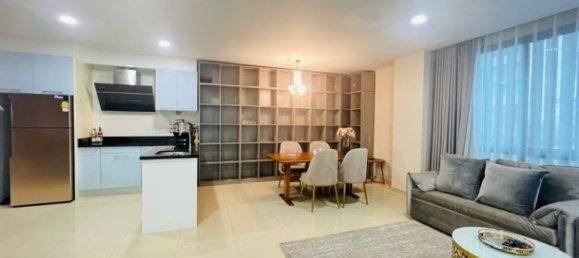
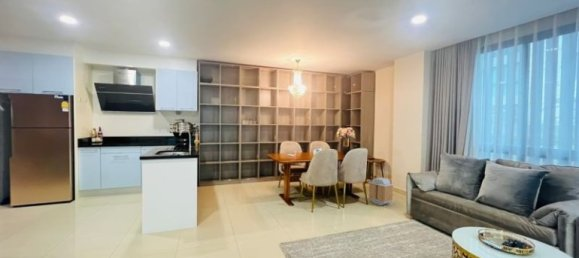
+ air purifier (380, 191)
